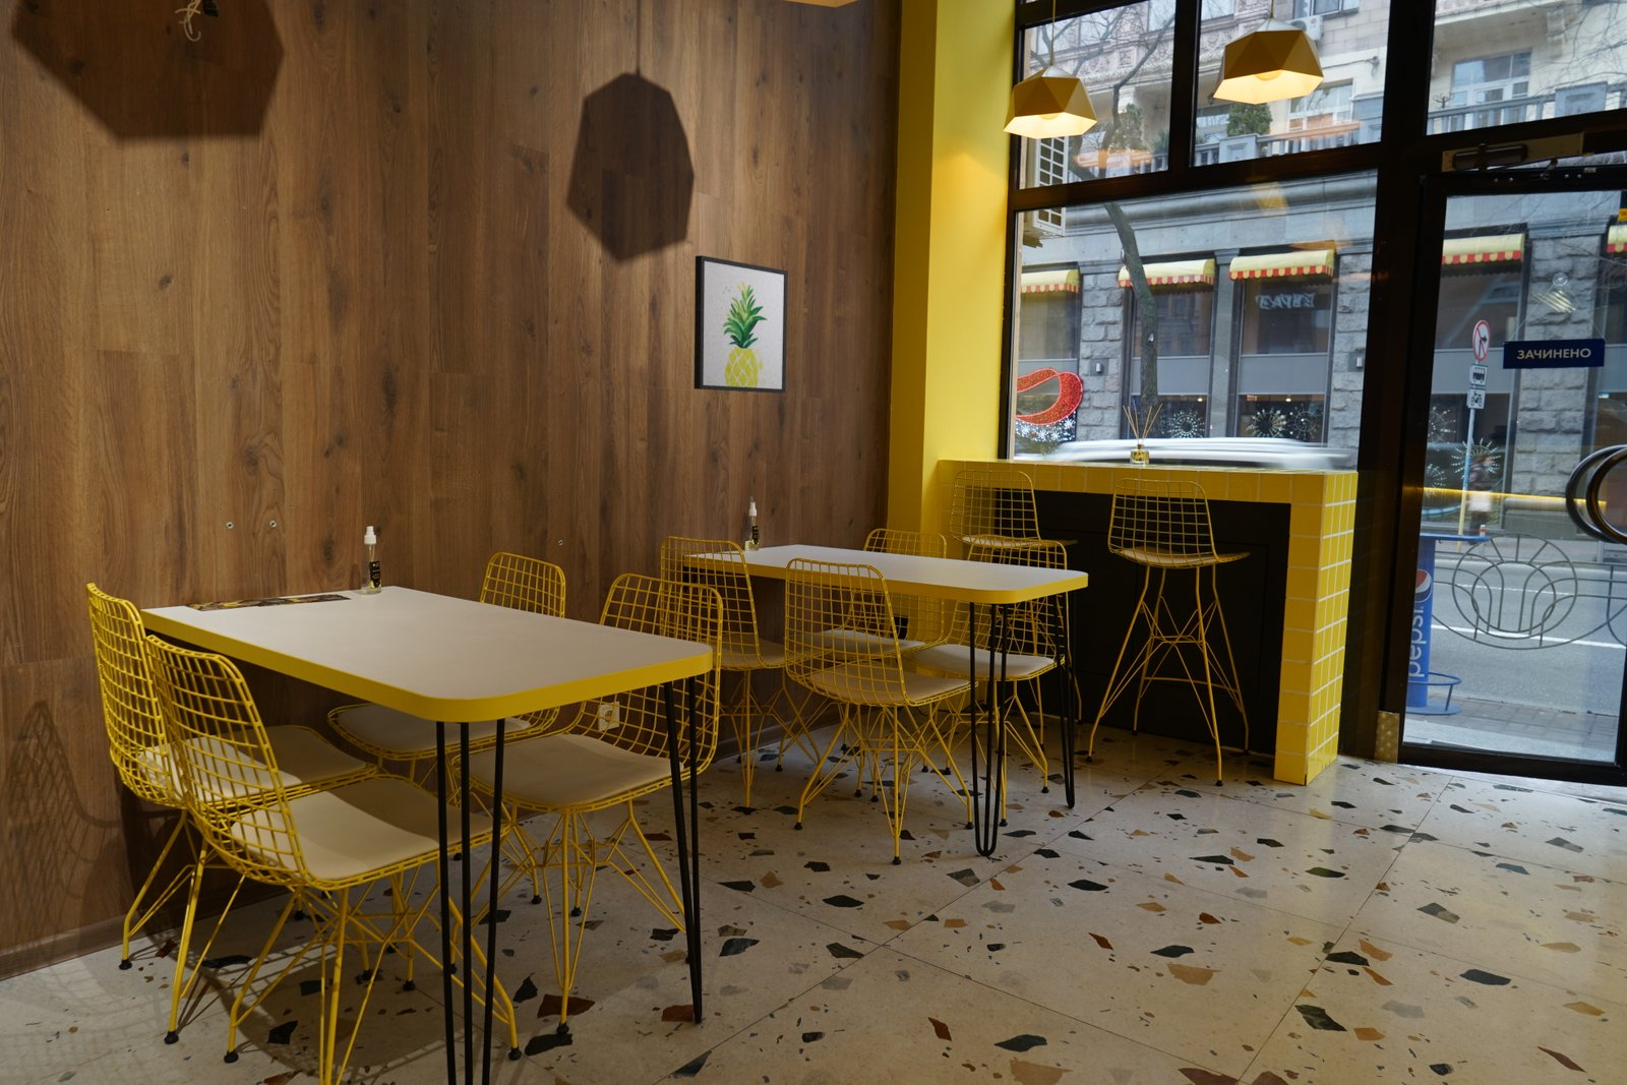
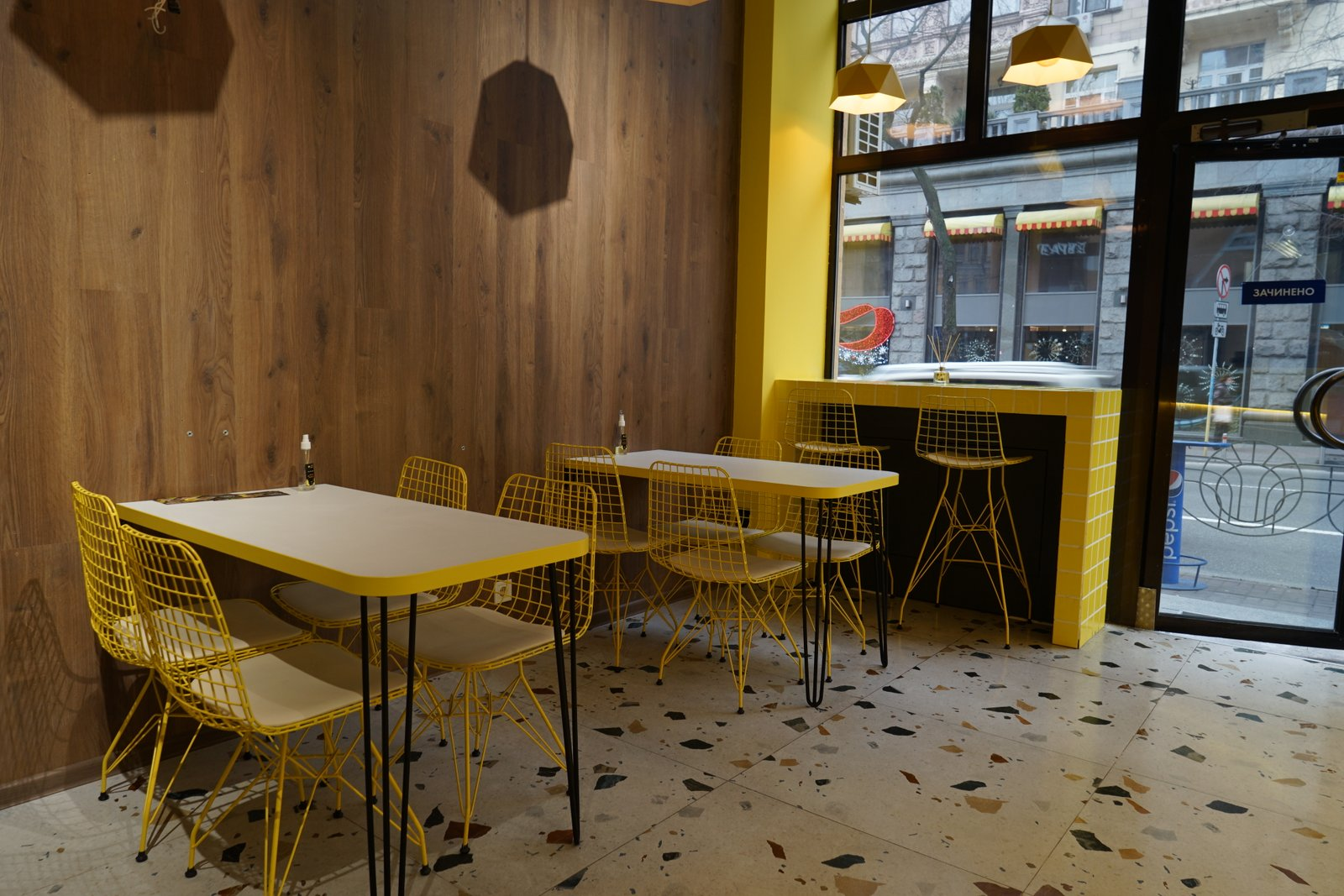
- wall art (742, 327)
